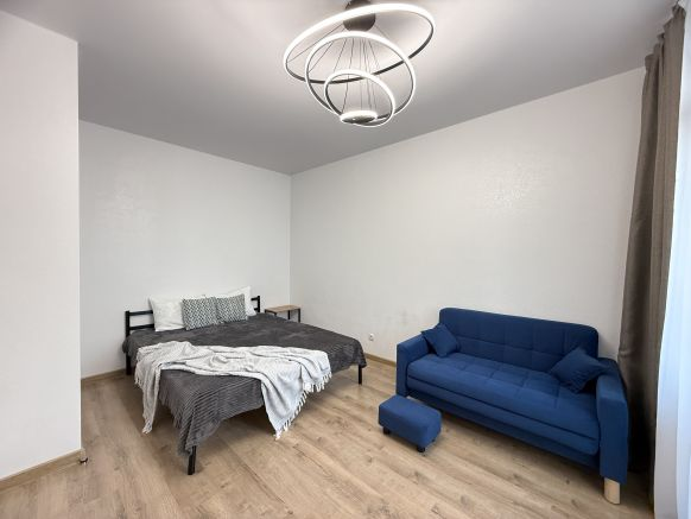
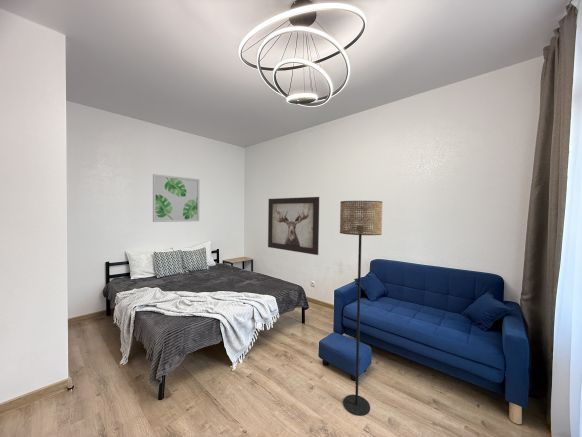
+ floor lamp (358, 304)
+ wall art (177, 199)
+ wall art (291, 224)
